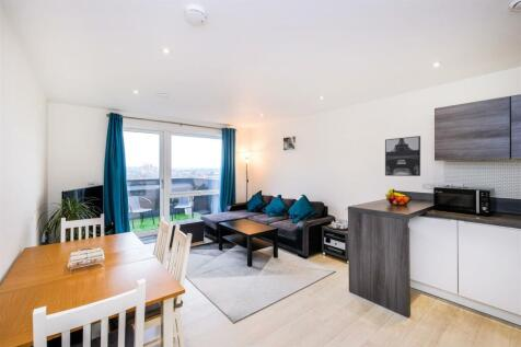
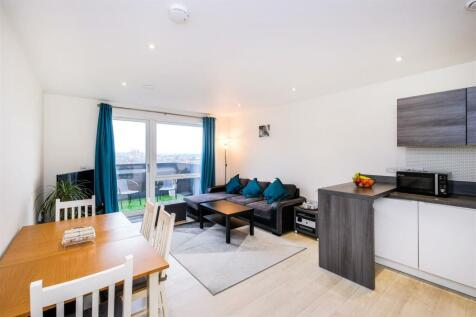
- wall art (402, 157)
